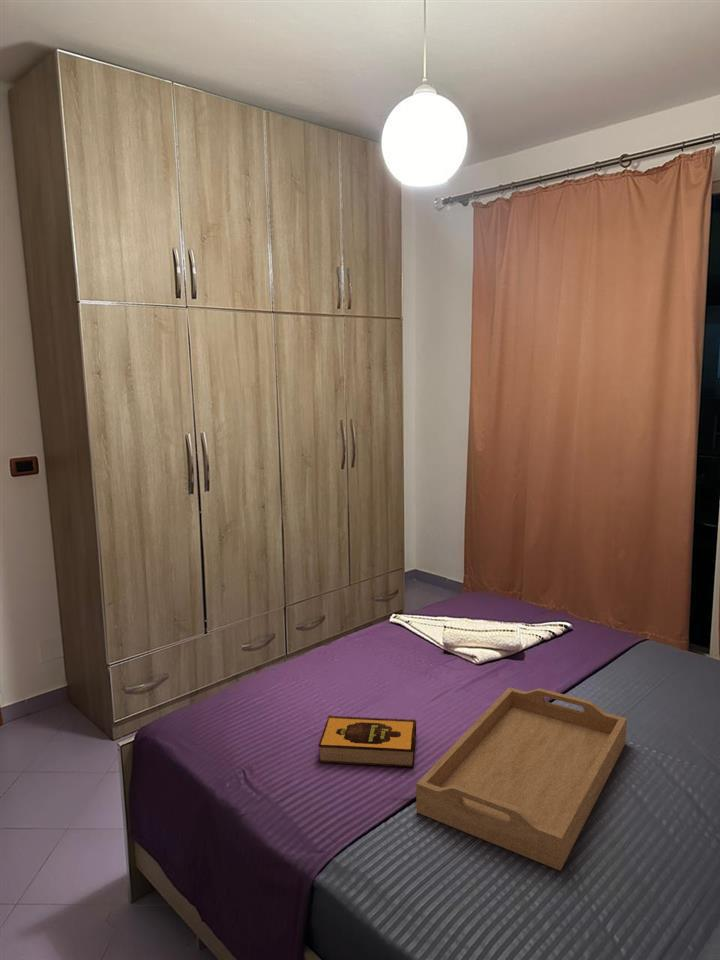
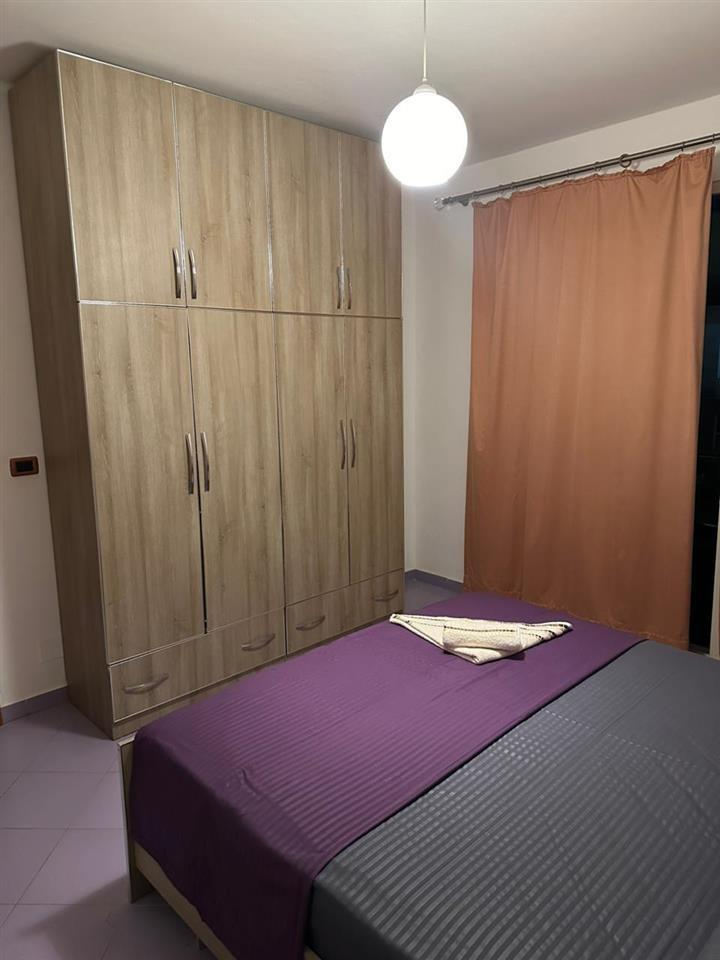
- hardback book (369, 738)
- serving tray (529, 757)
